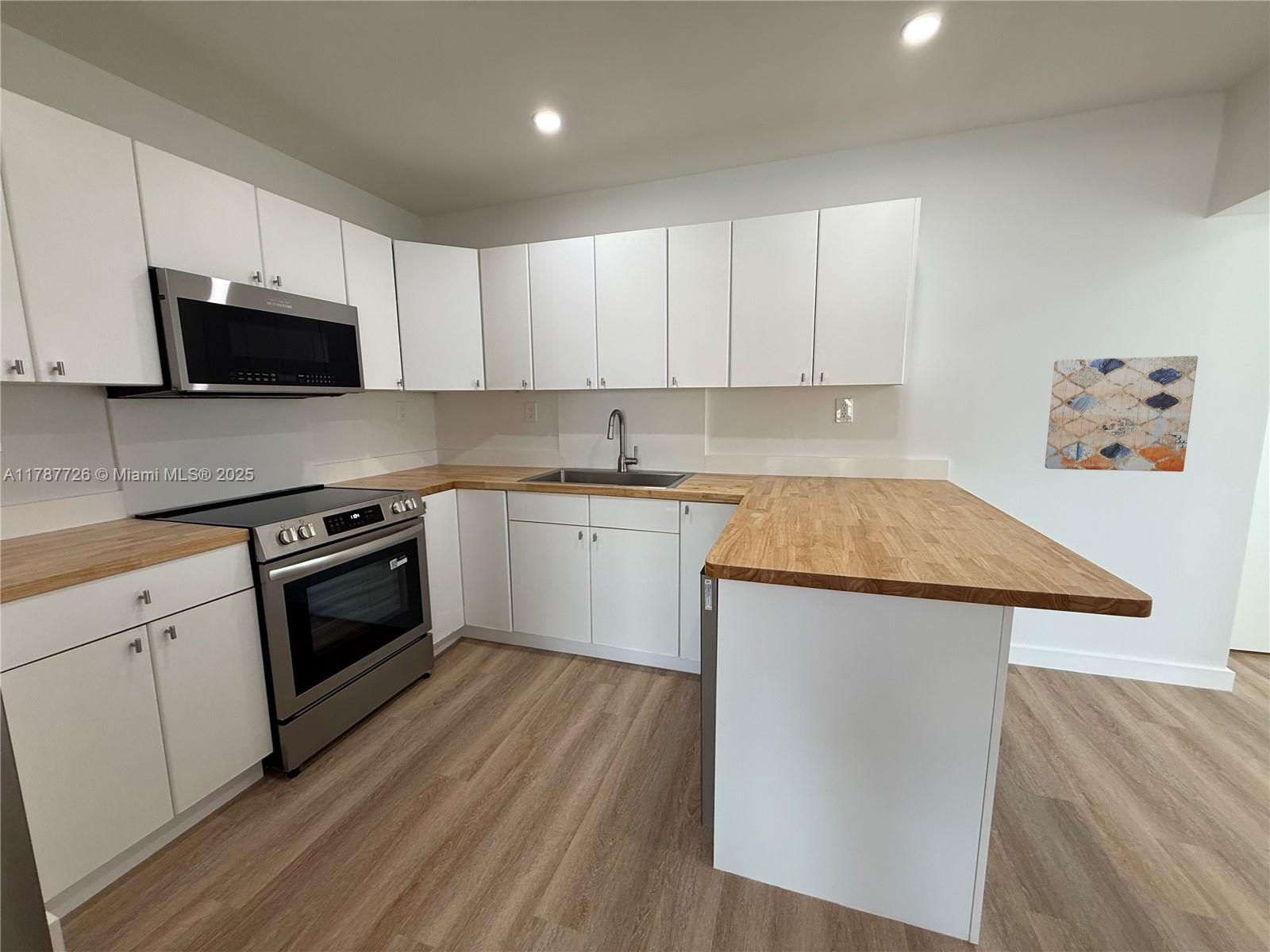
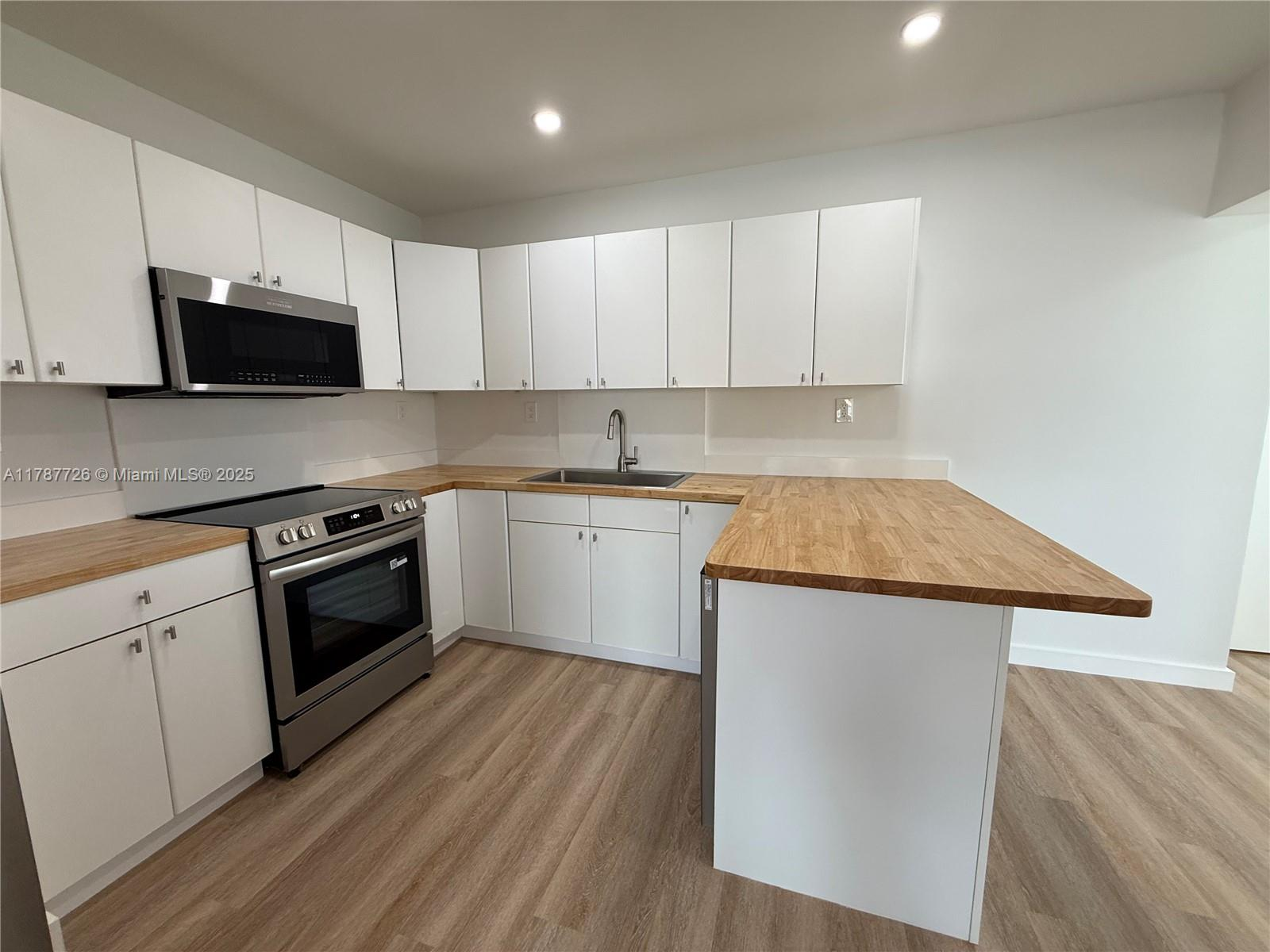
- wall art (1117, 414)
